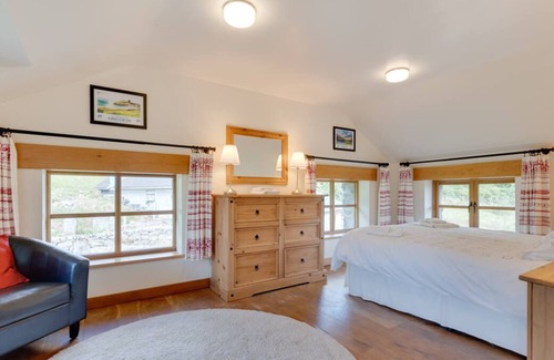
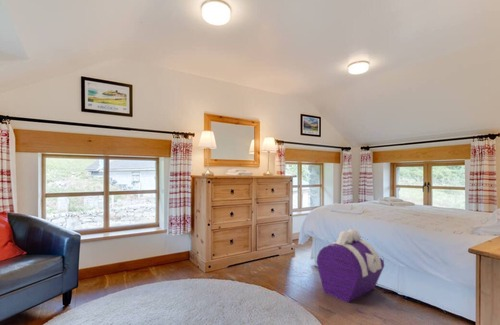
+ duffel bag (350, 260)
